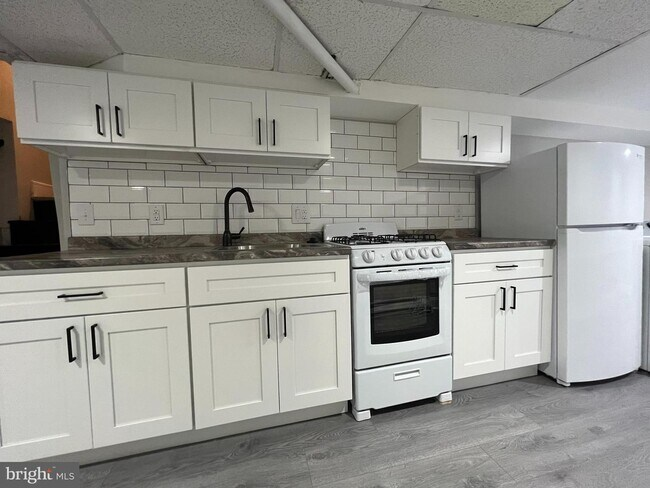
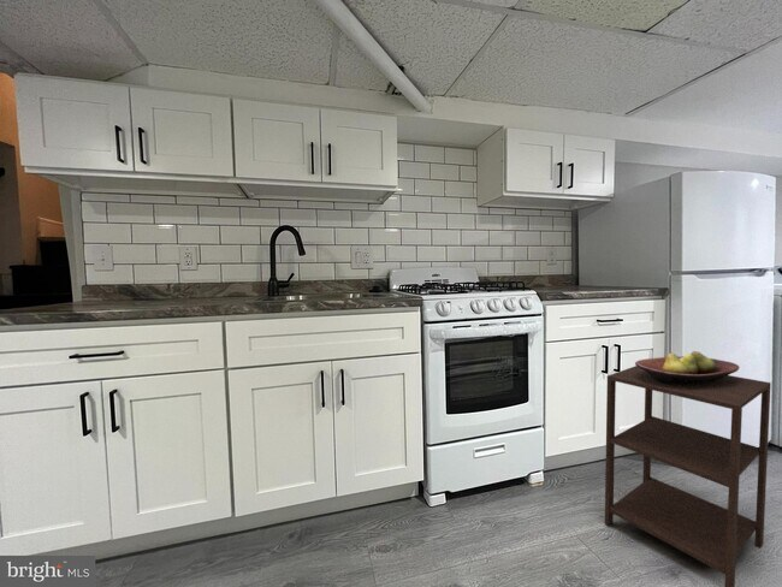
+ fruit bowl (685, 364)
+ side table (682, 457)
